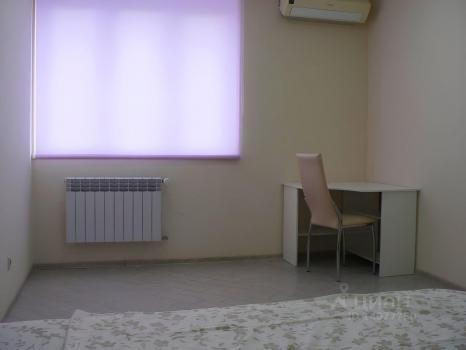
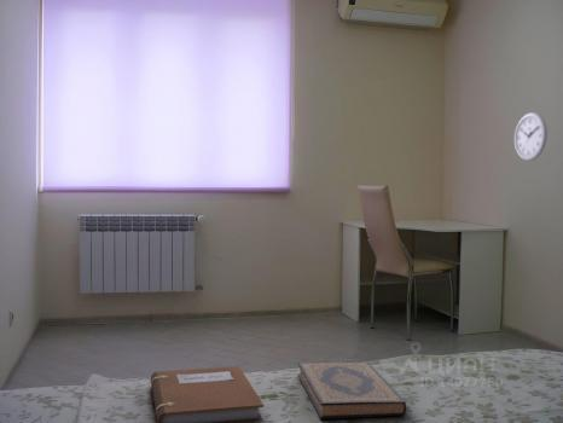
+ wall clock (529, 137)
+ notebook (202, 393)
+ hardback book (347, 387)
